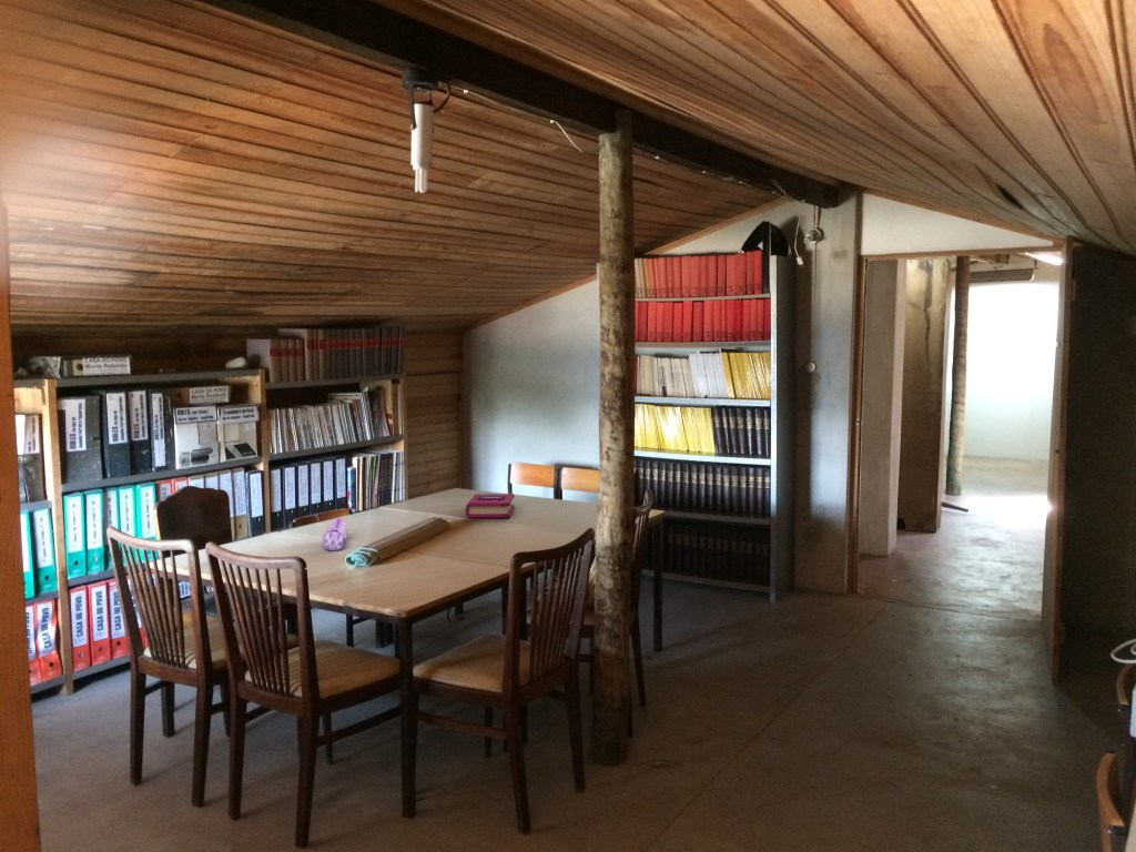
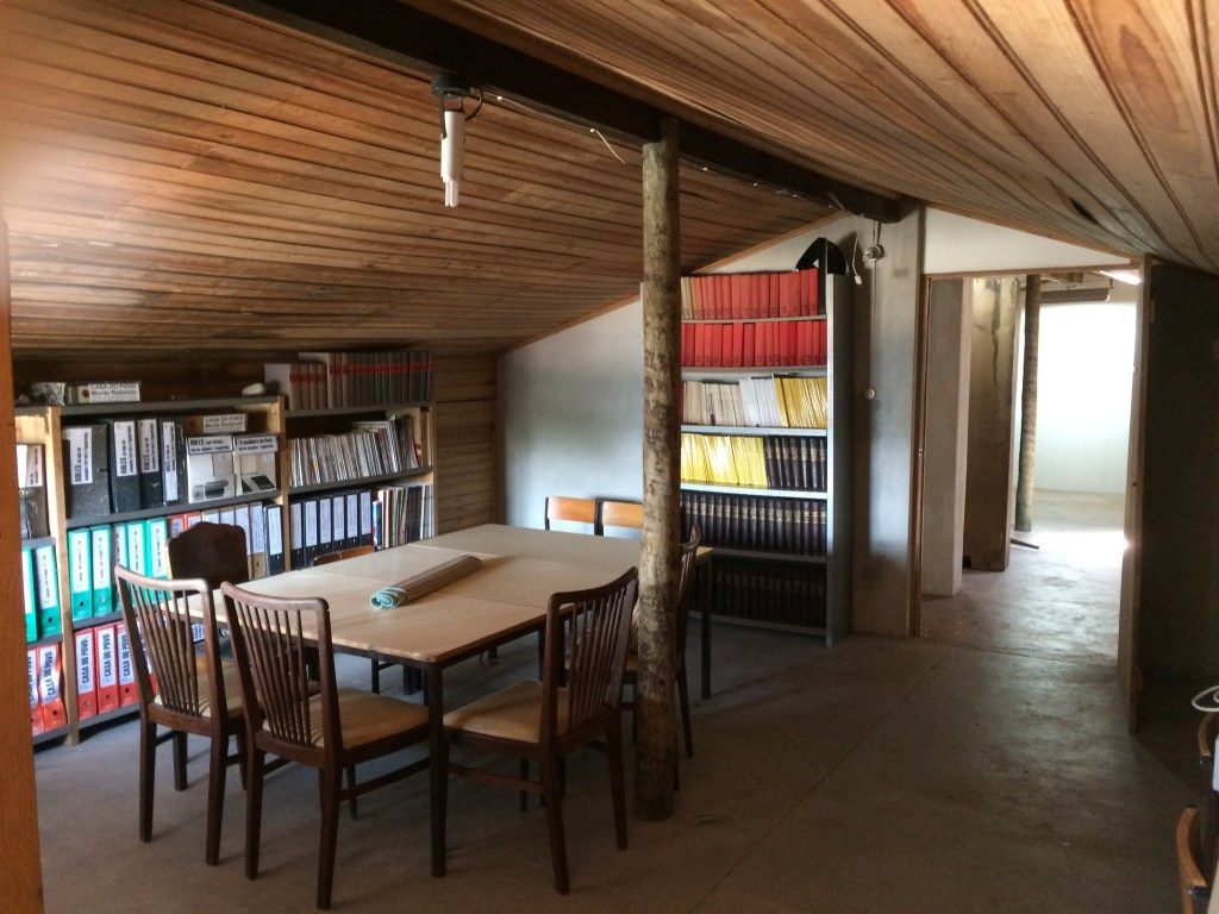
- pencil case (335, 534)
- book (490, 505)
